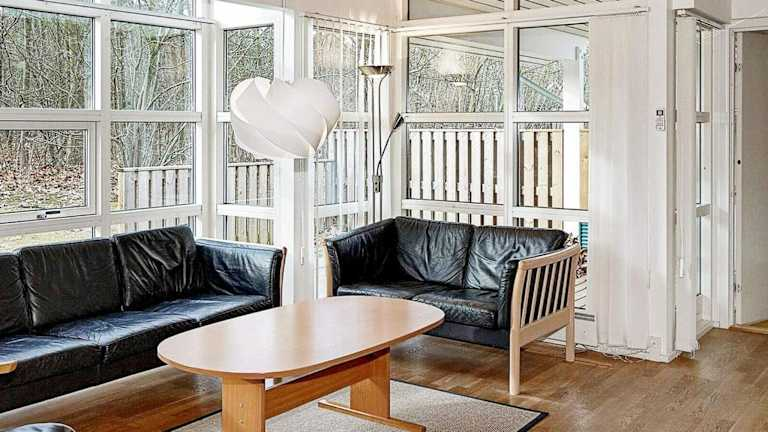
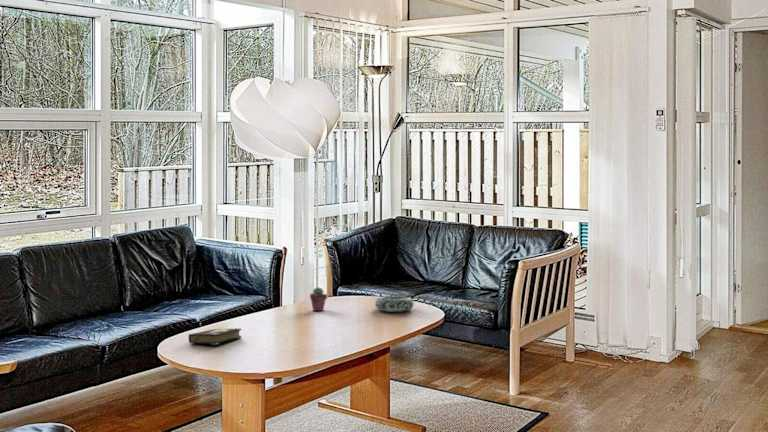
+ decorative bowl (394, 304)
+ hardback book (215, 335)
+ potted succulent (318, 298)
